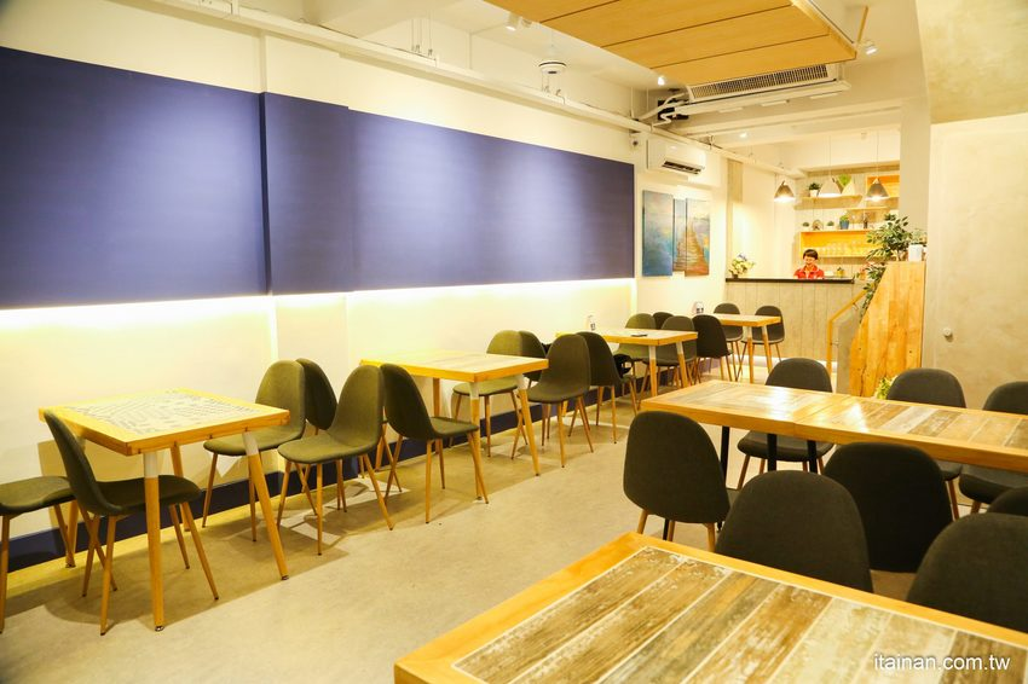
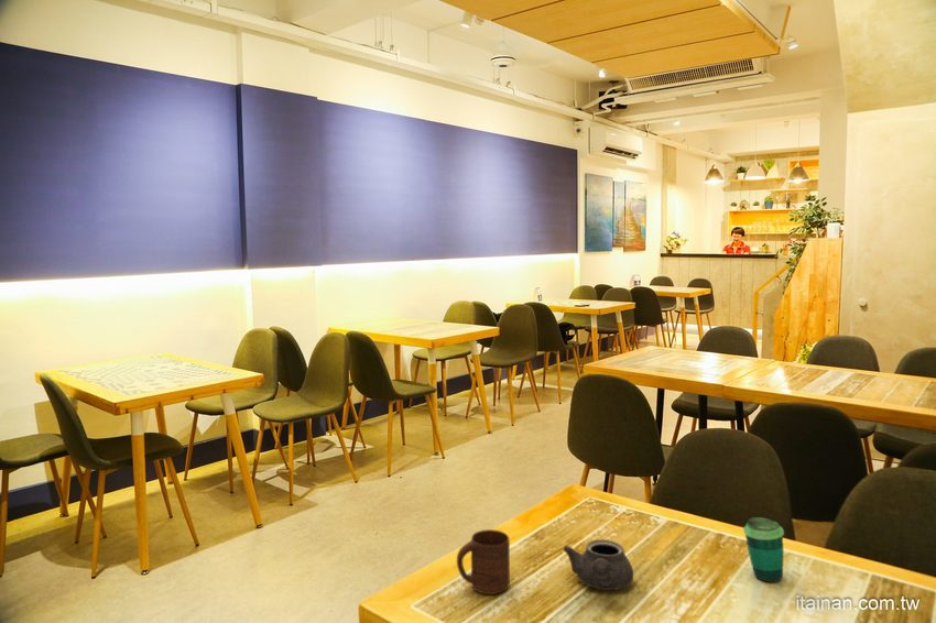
+ cup (763, 549)
+ teapot (599, 565)
+ cup (486, 564)
